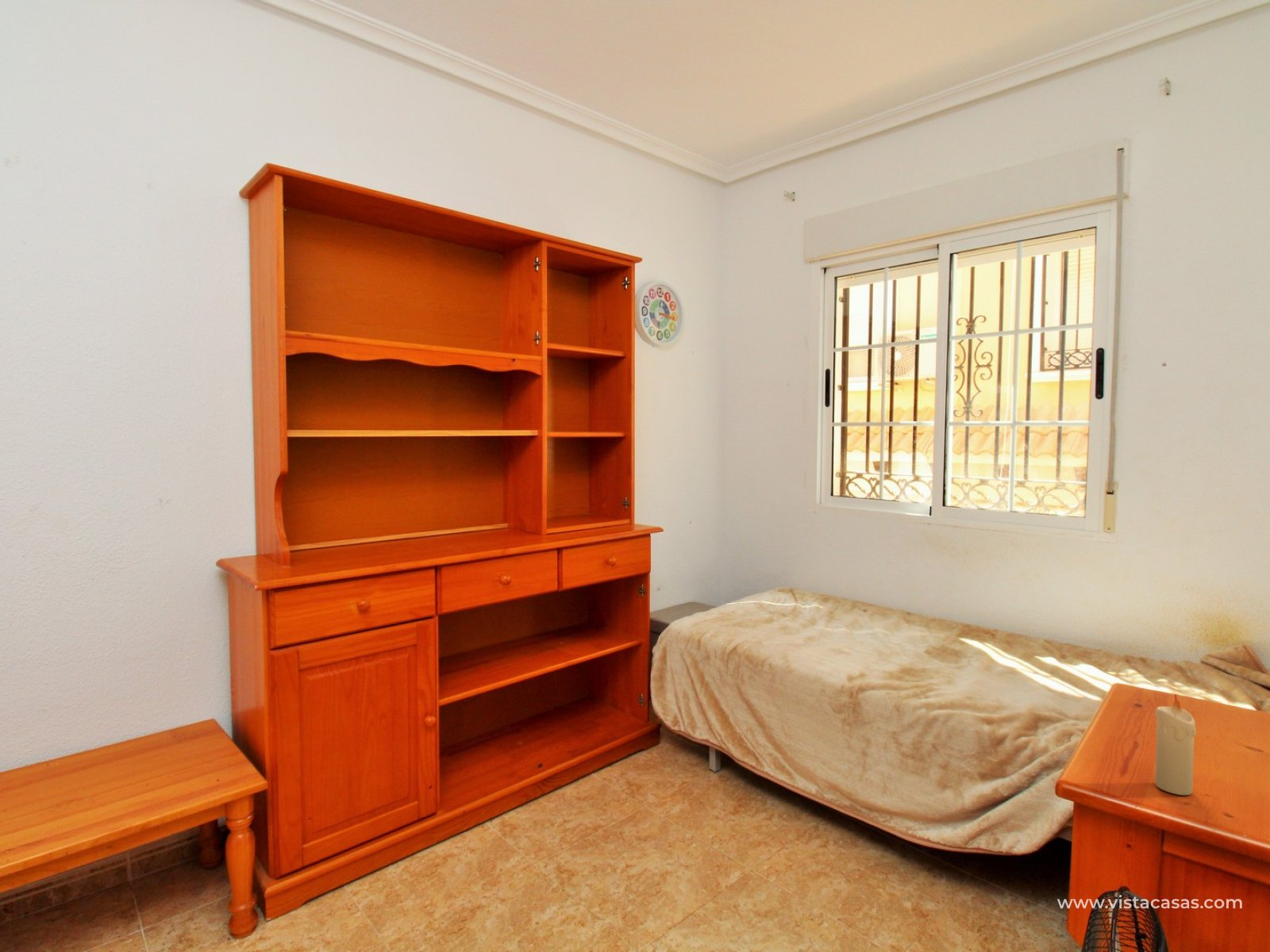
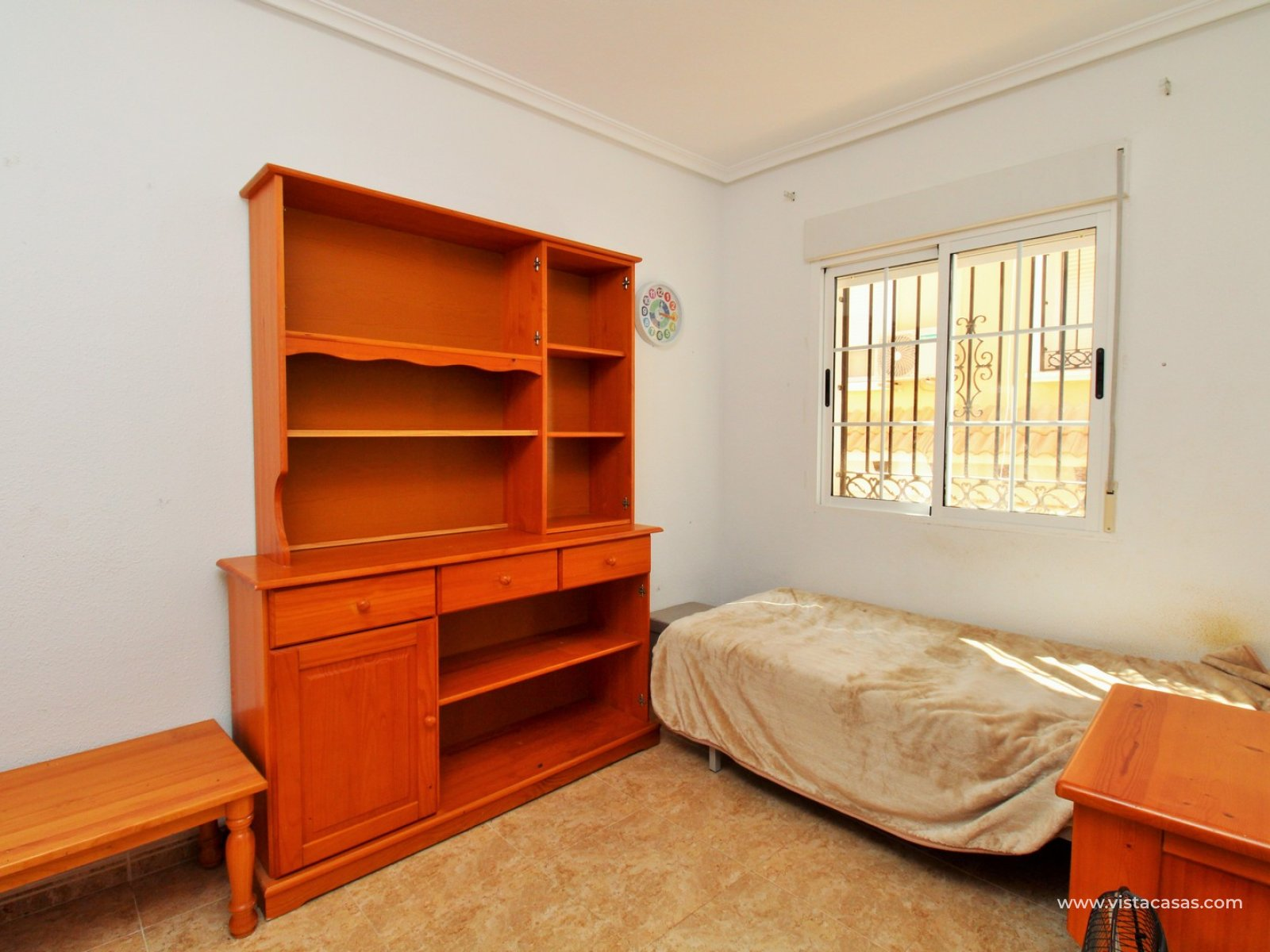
- candle (1175, 741)
